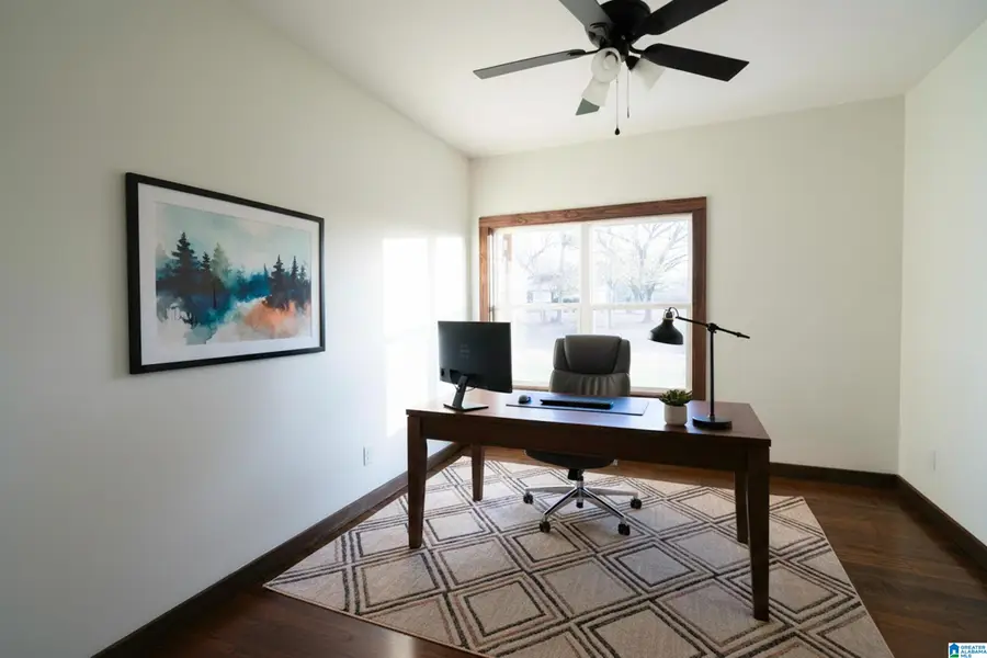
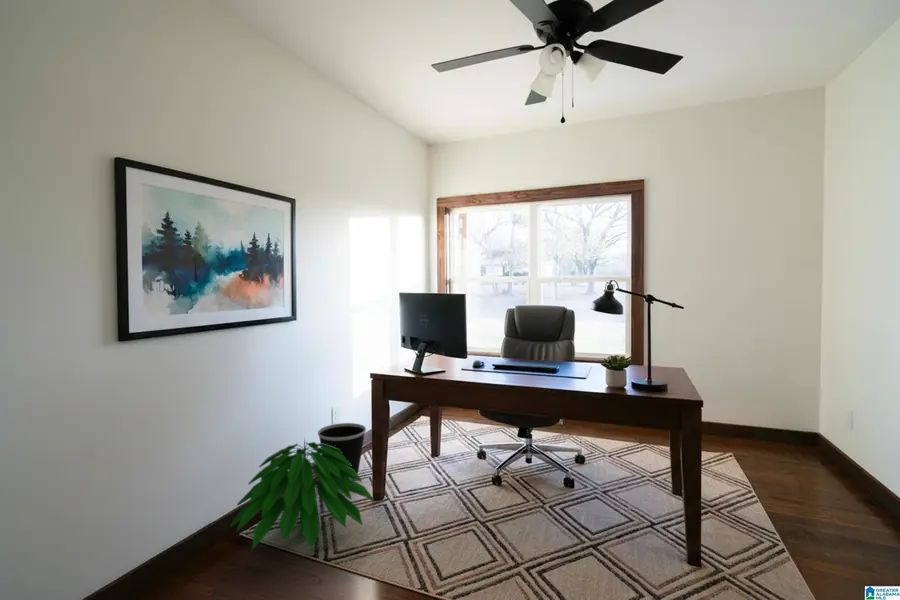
+ indoor plant (305, 484)
+ wastebasket (342, 453)
